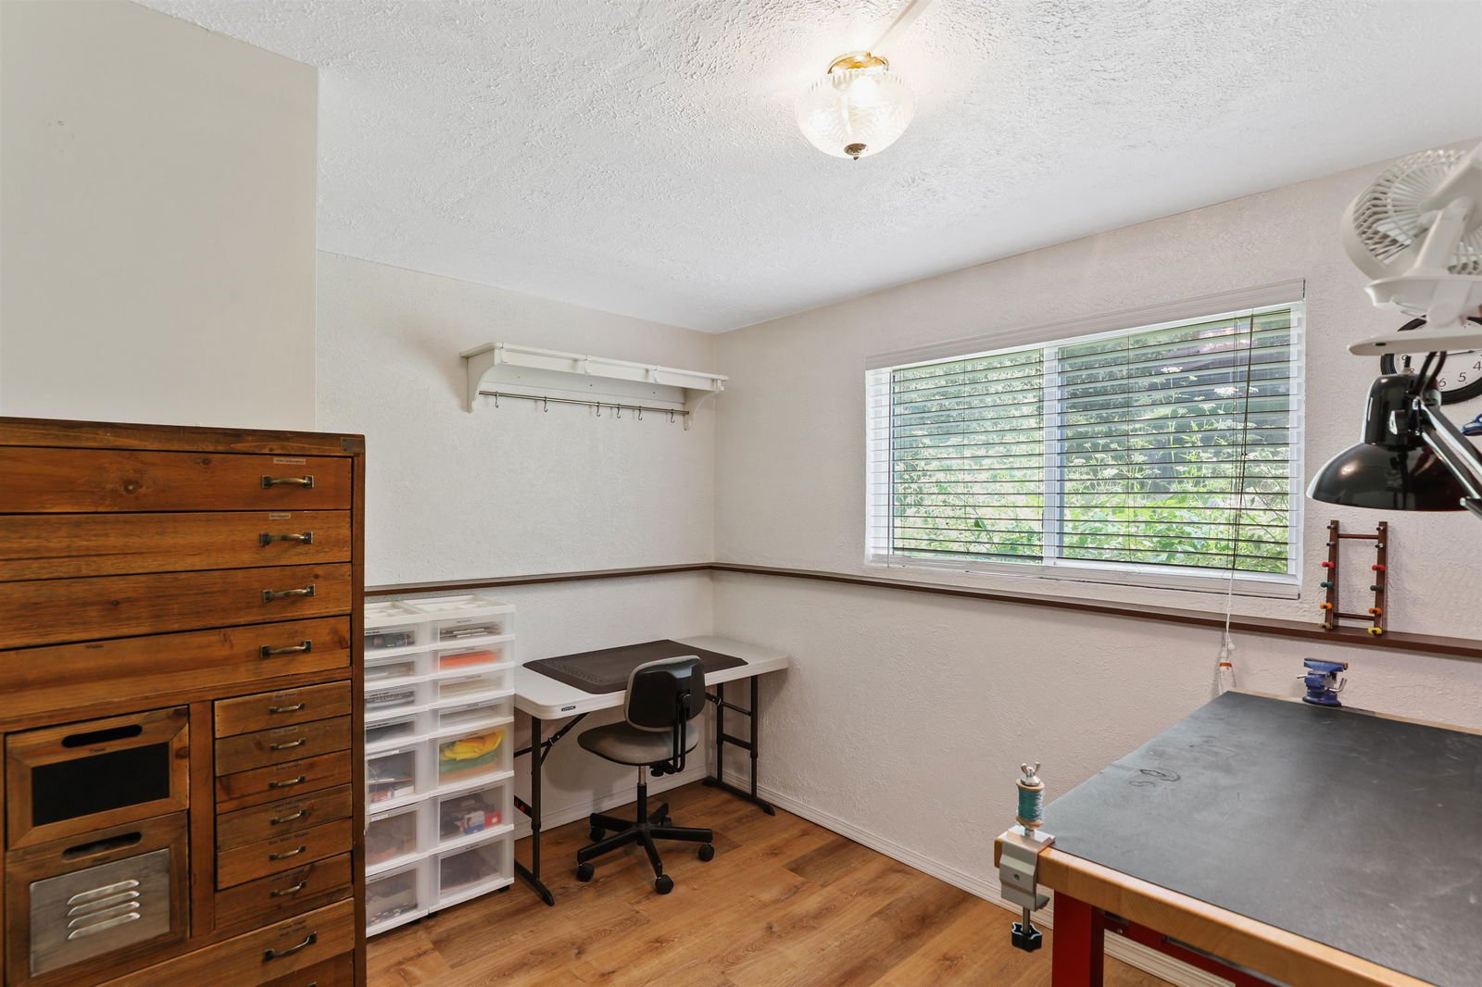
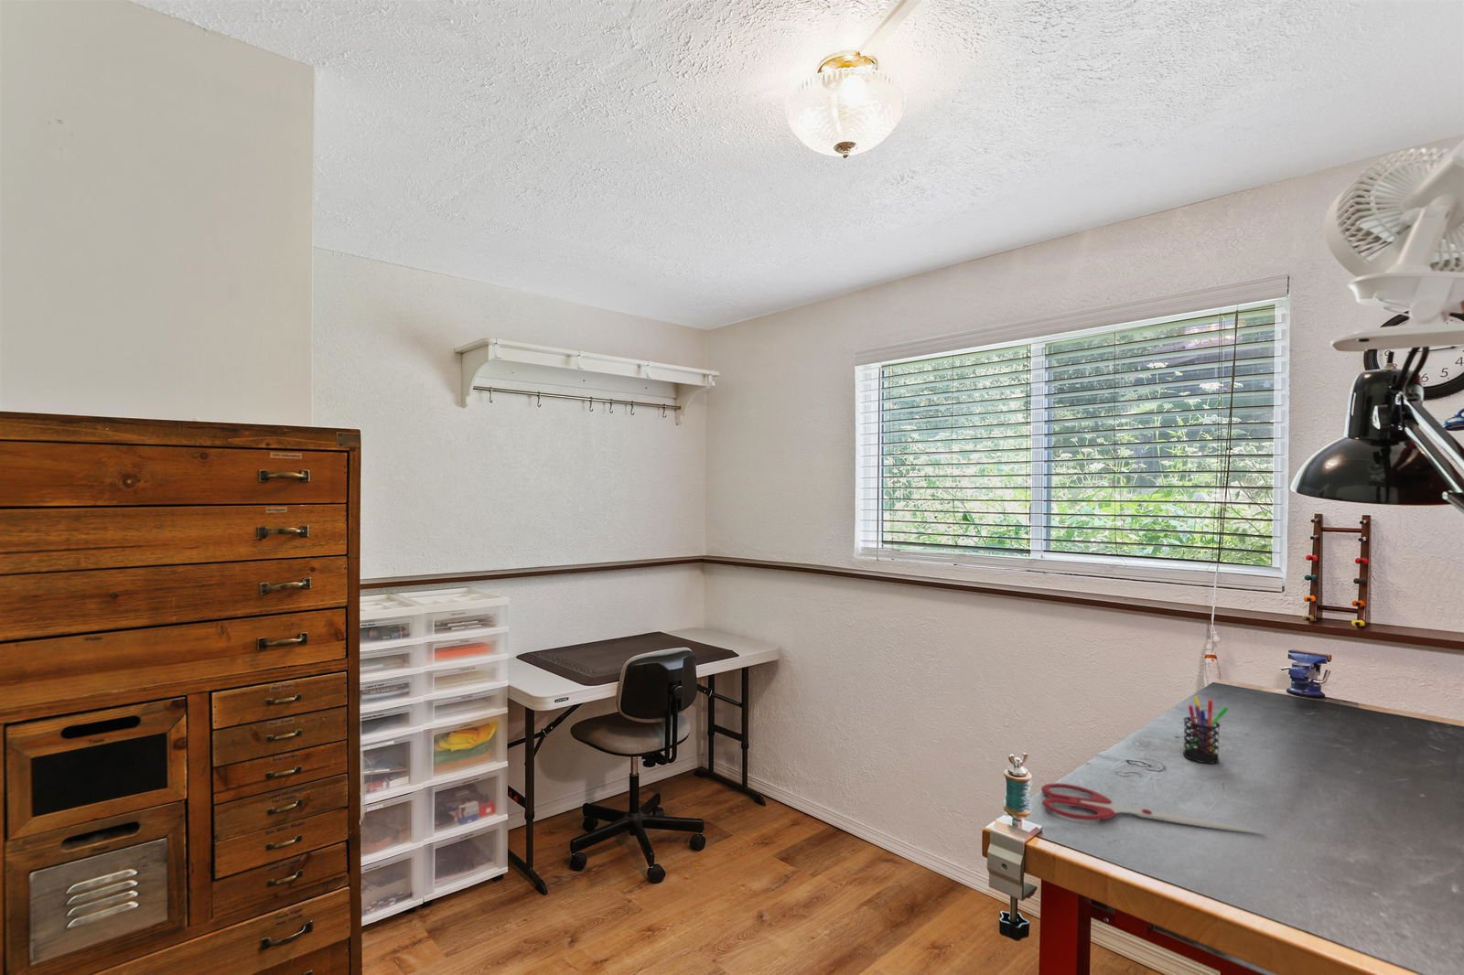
+ pen holder (1206, 727)
+ scissors (1147, 813)
